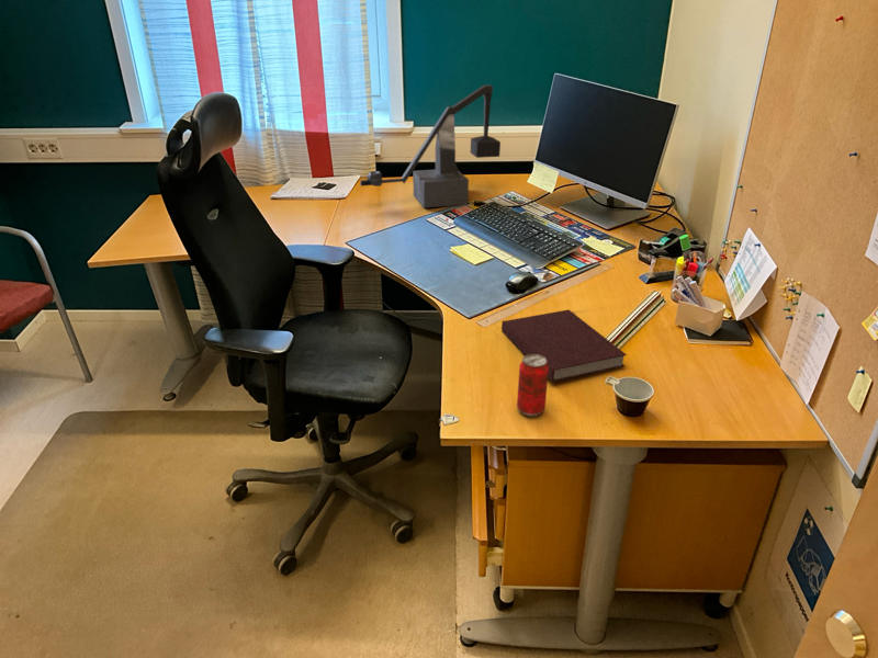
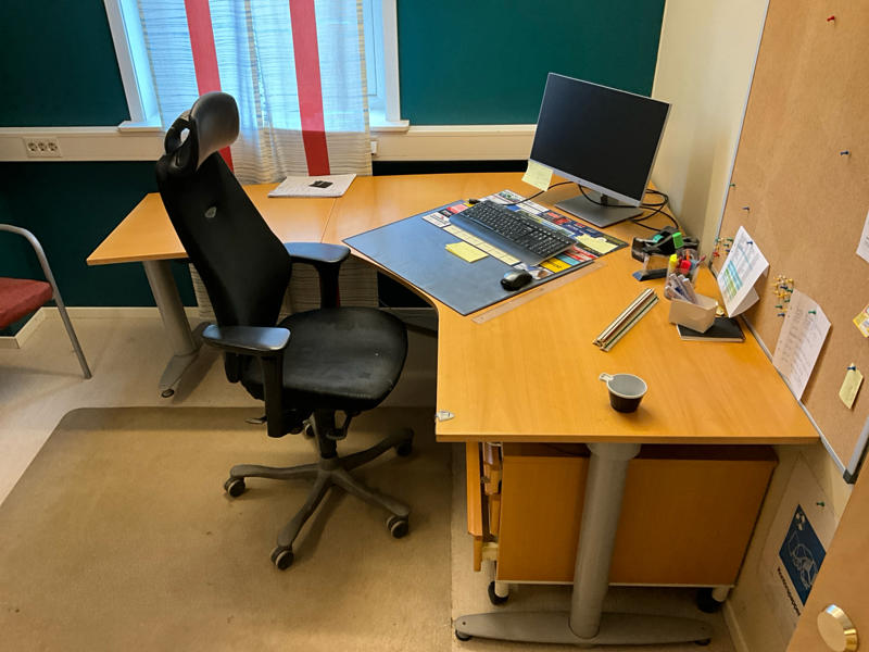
- desk lamp (428, 145)
- notebook (561, 342)
- soda can (532, 385)
